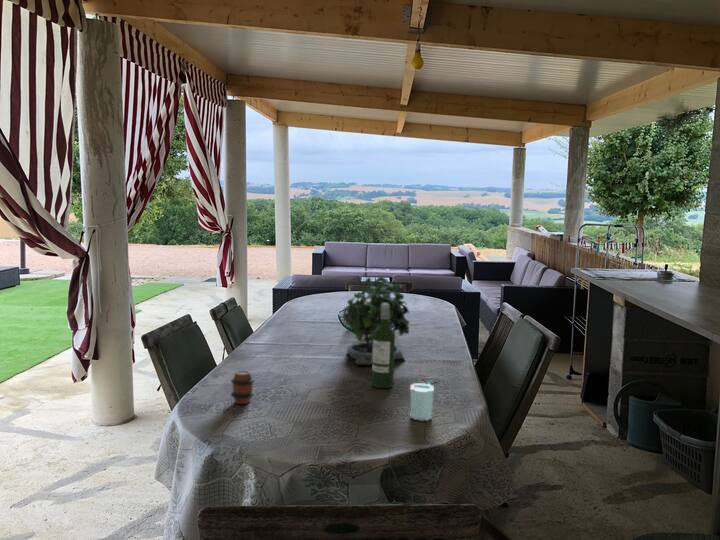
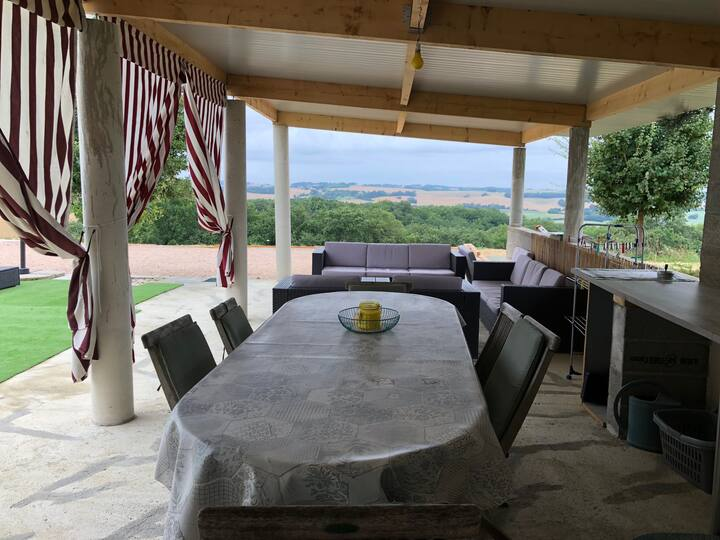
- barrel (242, 387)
- cup (421, 398)
- wine bottle (383, 344)
- potted plant (375, 314)
